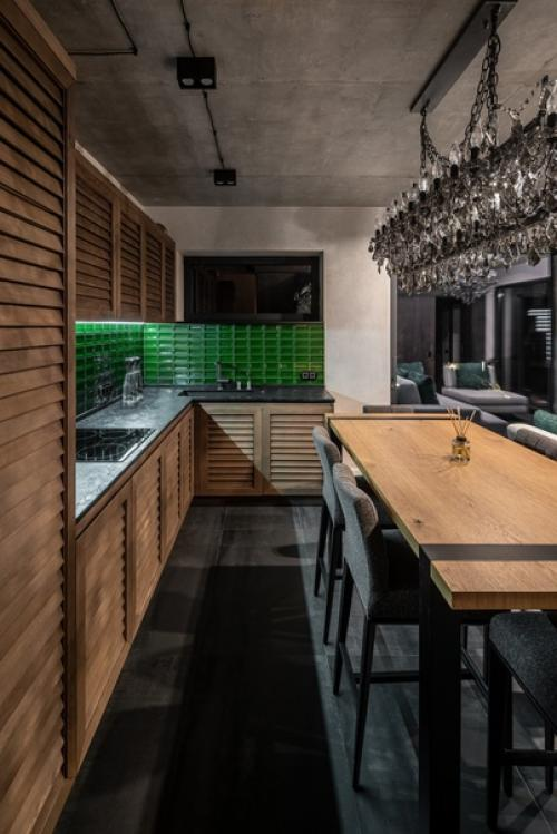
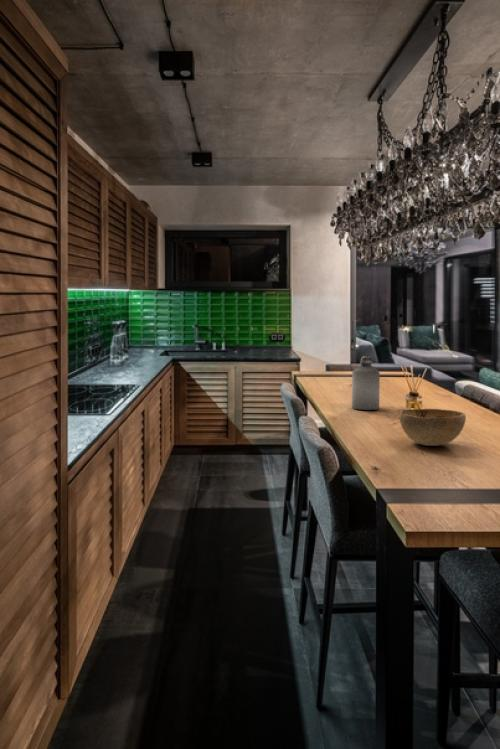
+ bottle (365, 381)
+ decorative bowl (431, 428)
